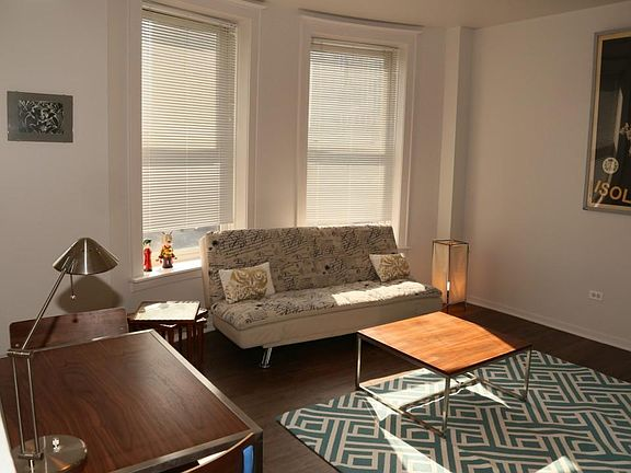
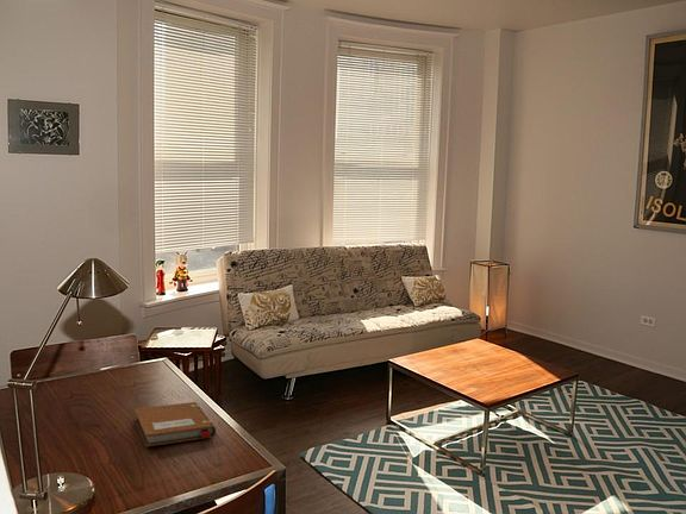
+ notebook (174, 422)
